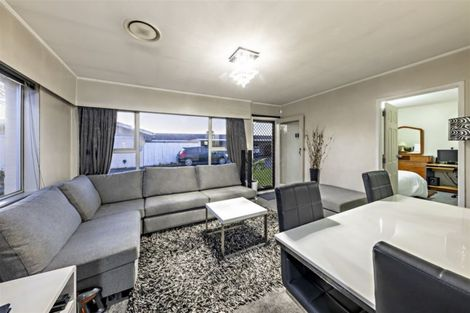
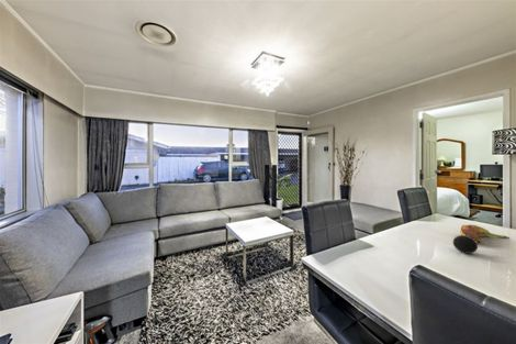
+ banana (482, 233)
+ decorative ball (464, 244)
